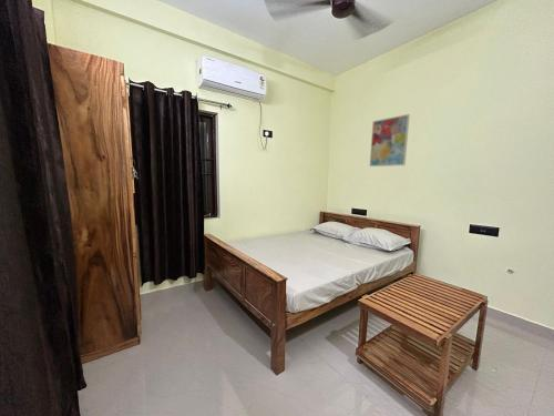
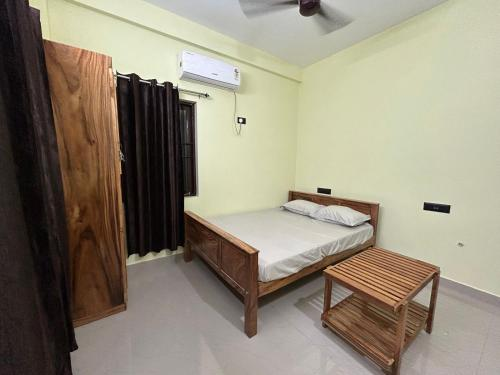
- wall art (388, 142)
